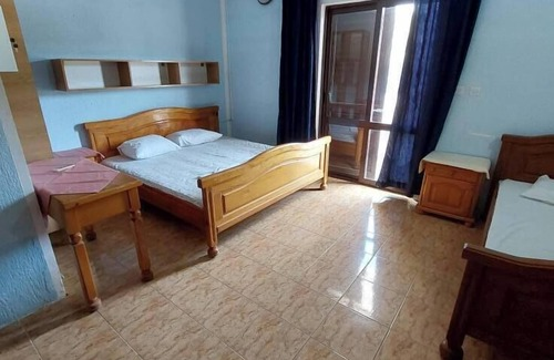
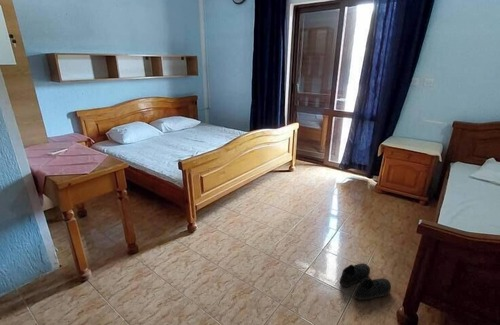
+ shoe (363, 277)
